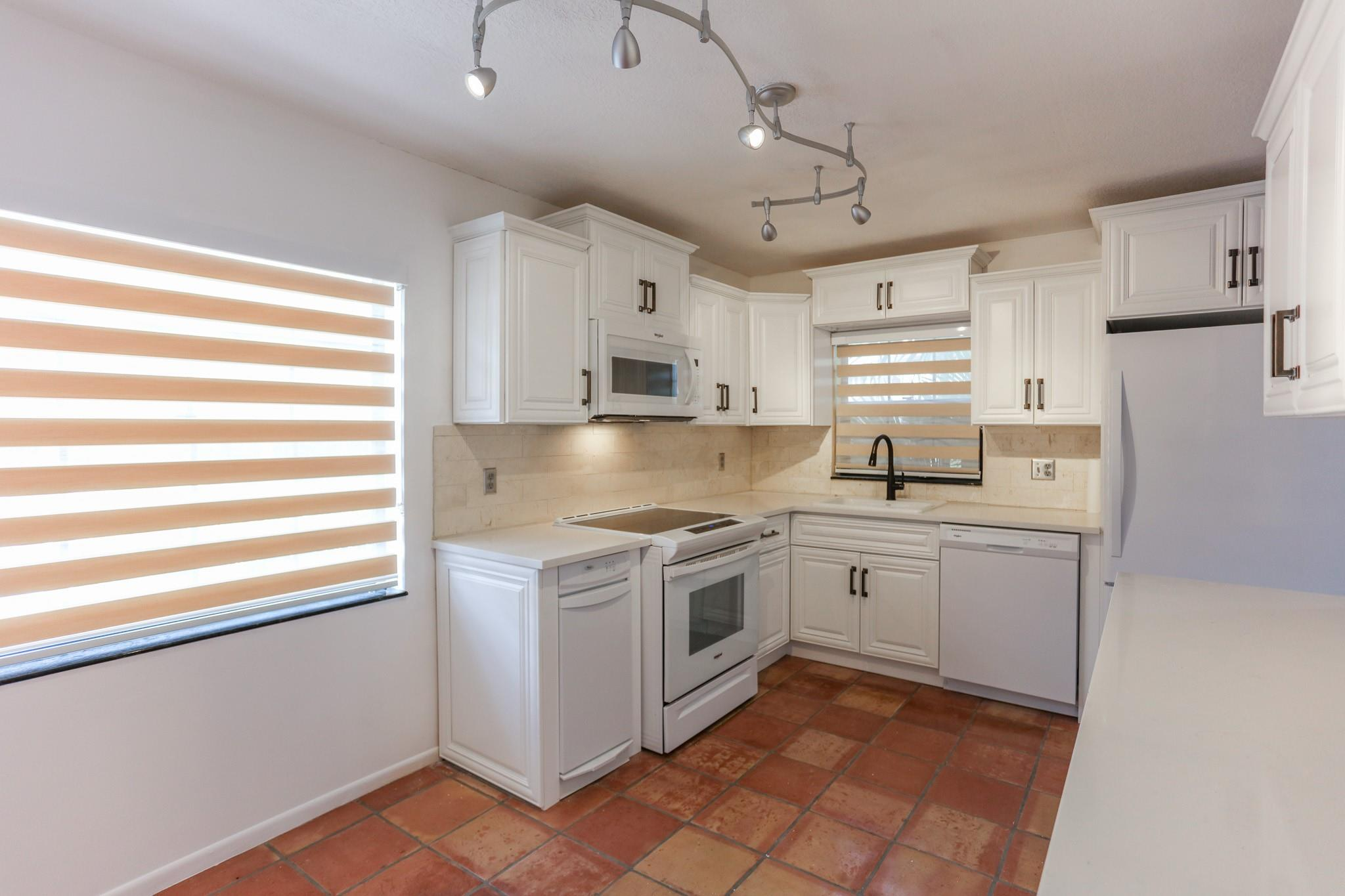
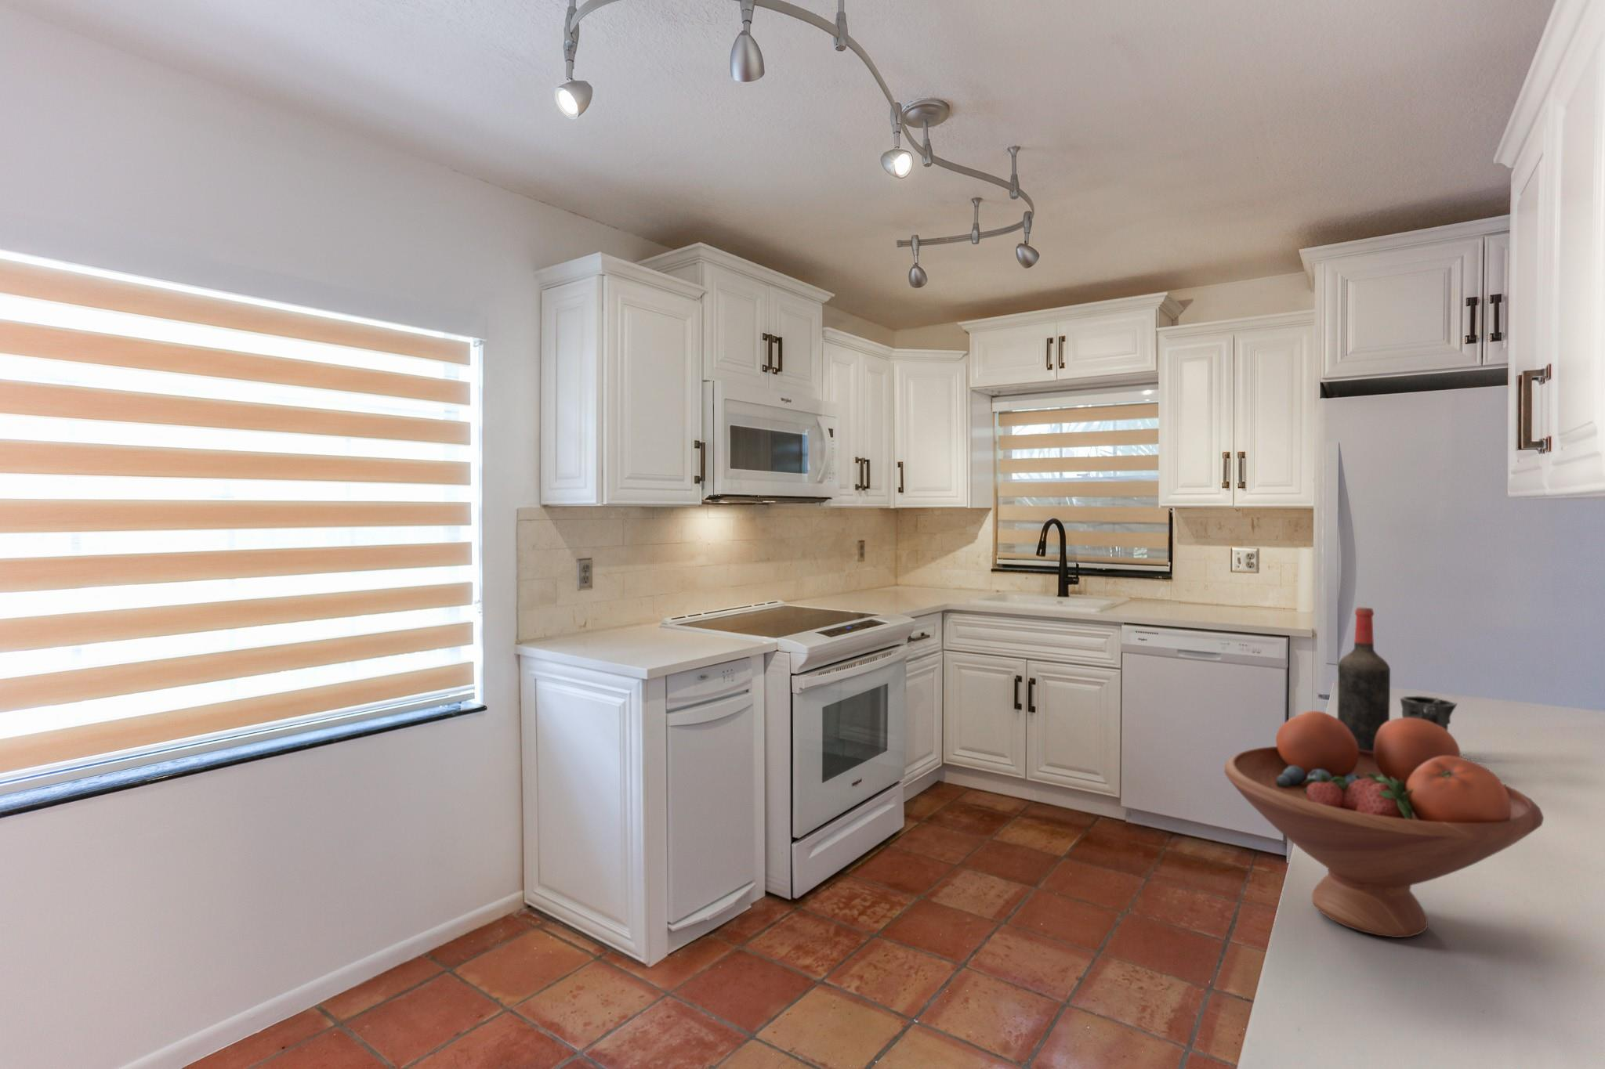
+ mug (1426, 719)
+ fruit bowl (1369, 822)
+ wine bottle (1363, 687)
